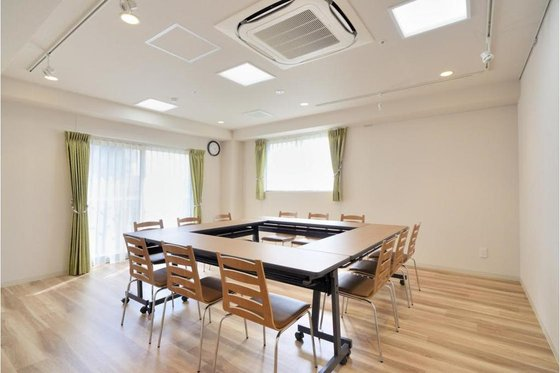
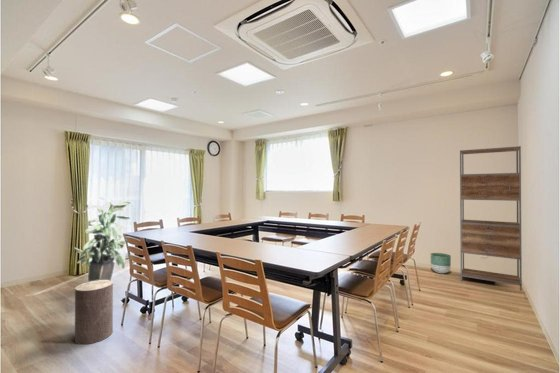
+ planter (440, 263)
+ stool (94, 310)
+ shelving unit (489, 221)
+ indoor plant (105, 242)
